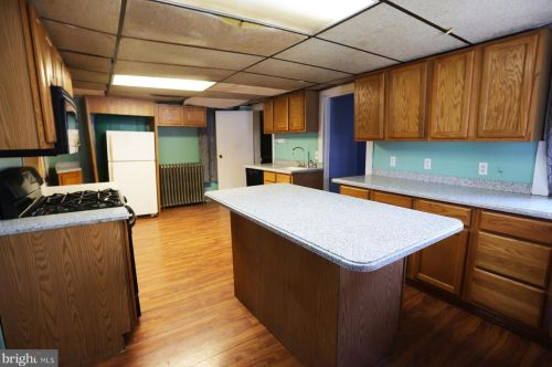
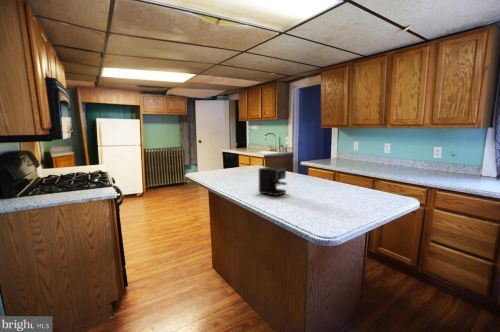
+ coffee maker (278, 178)
